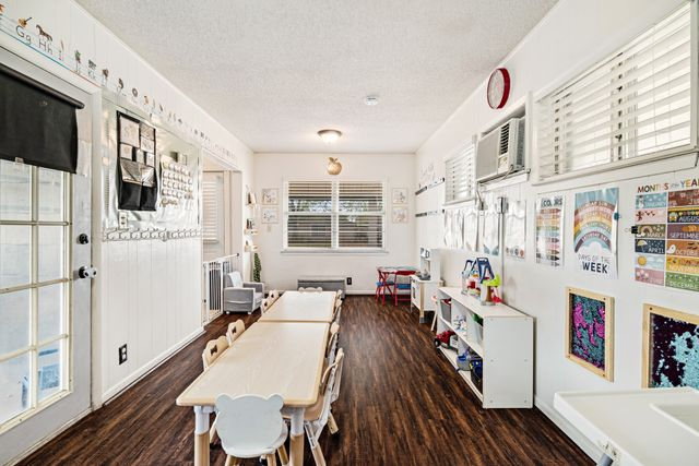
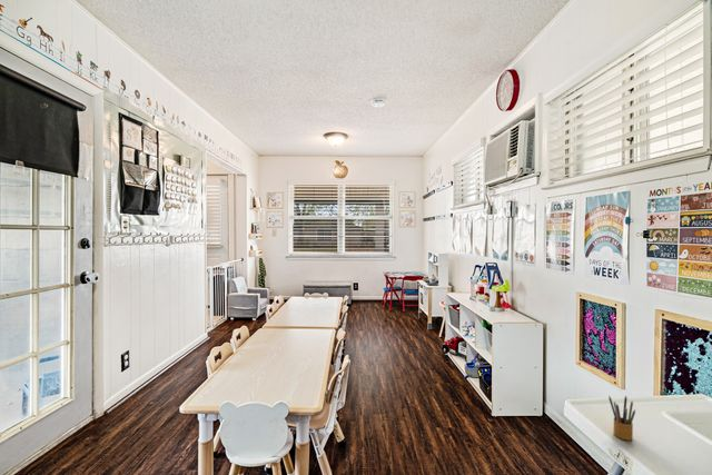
+ pencil box (623, 416)
